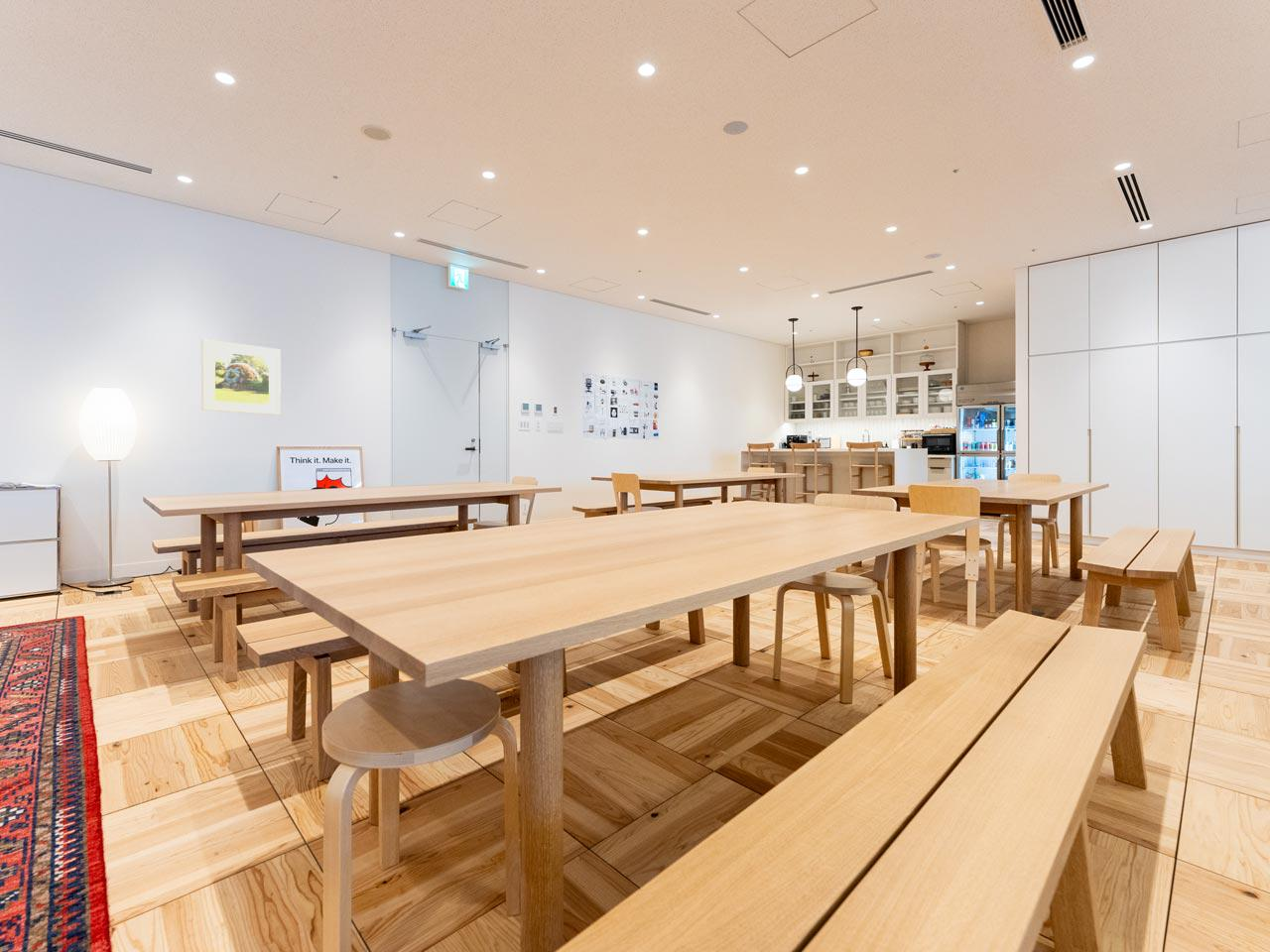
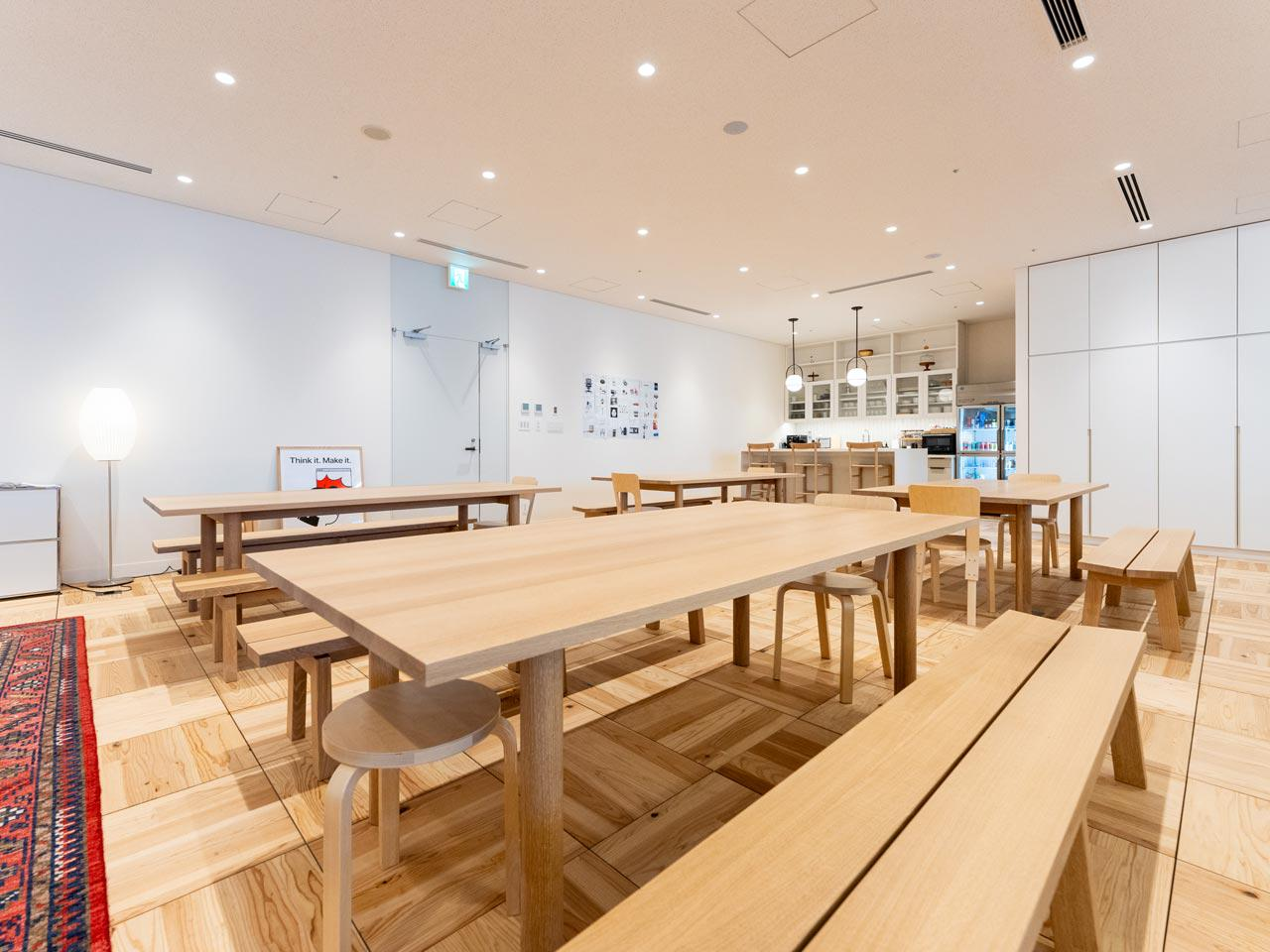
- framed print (242, 378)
